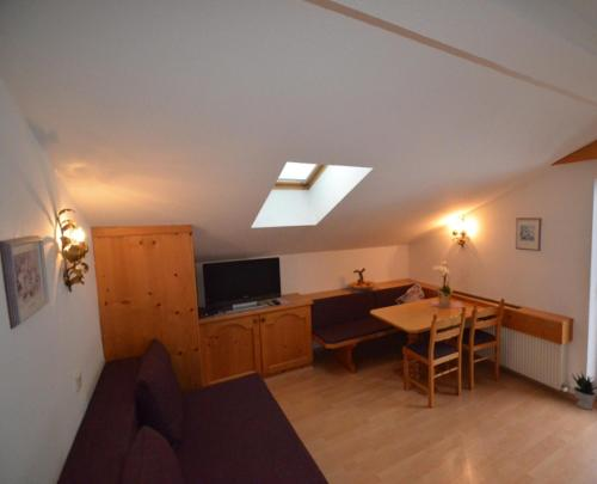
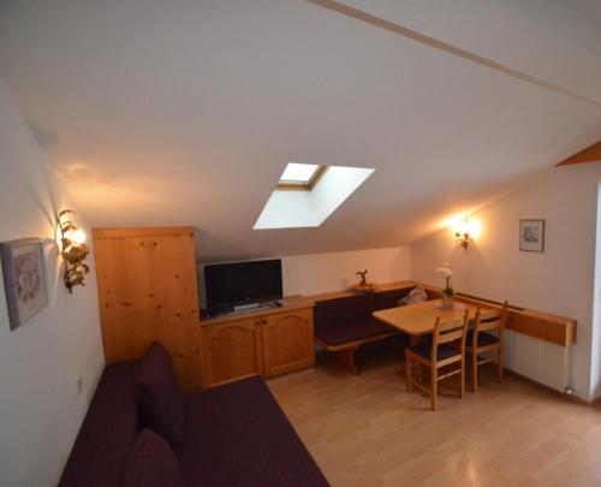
- potted plant (583, 388)
